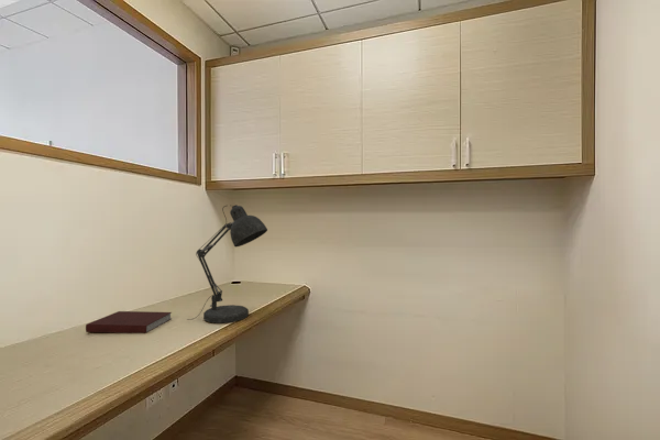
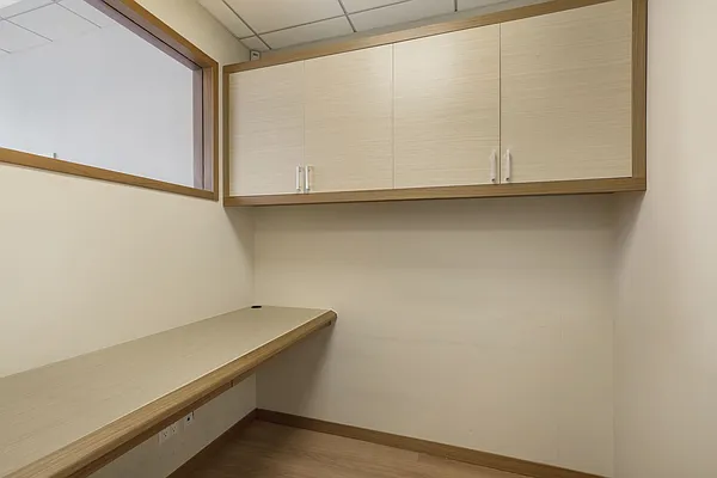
- desk lamp (235, 246)
- notebook (131, 321)
